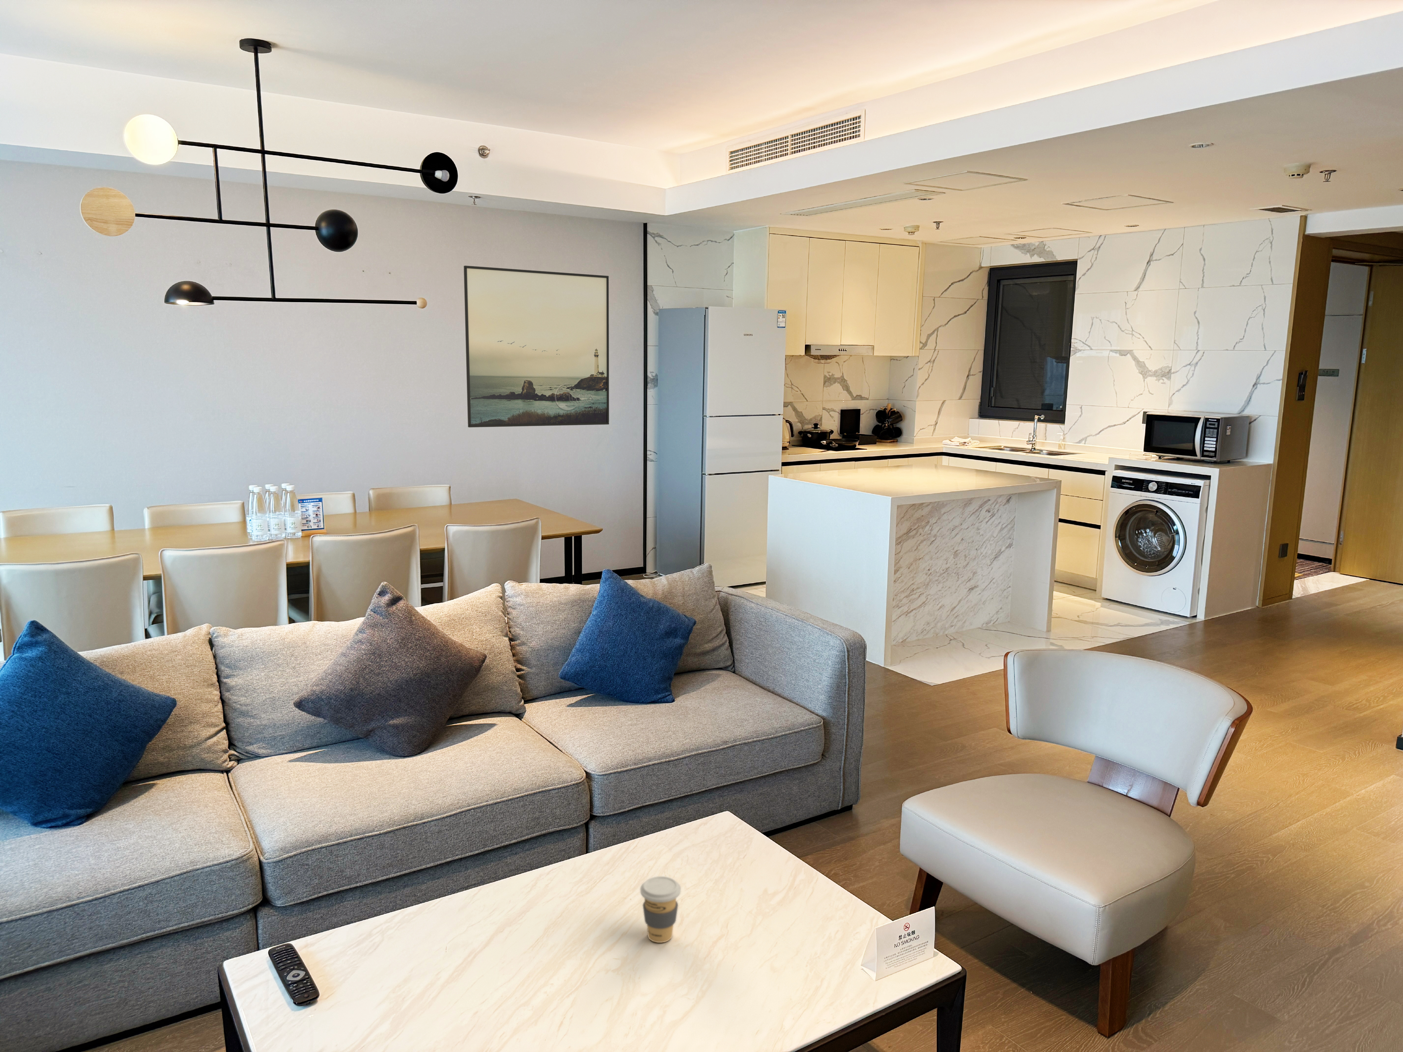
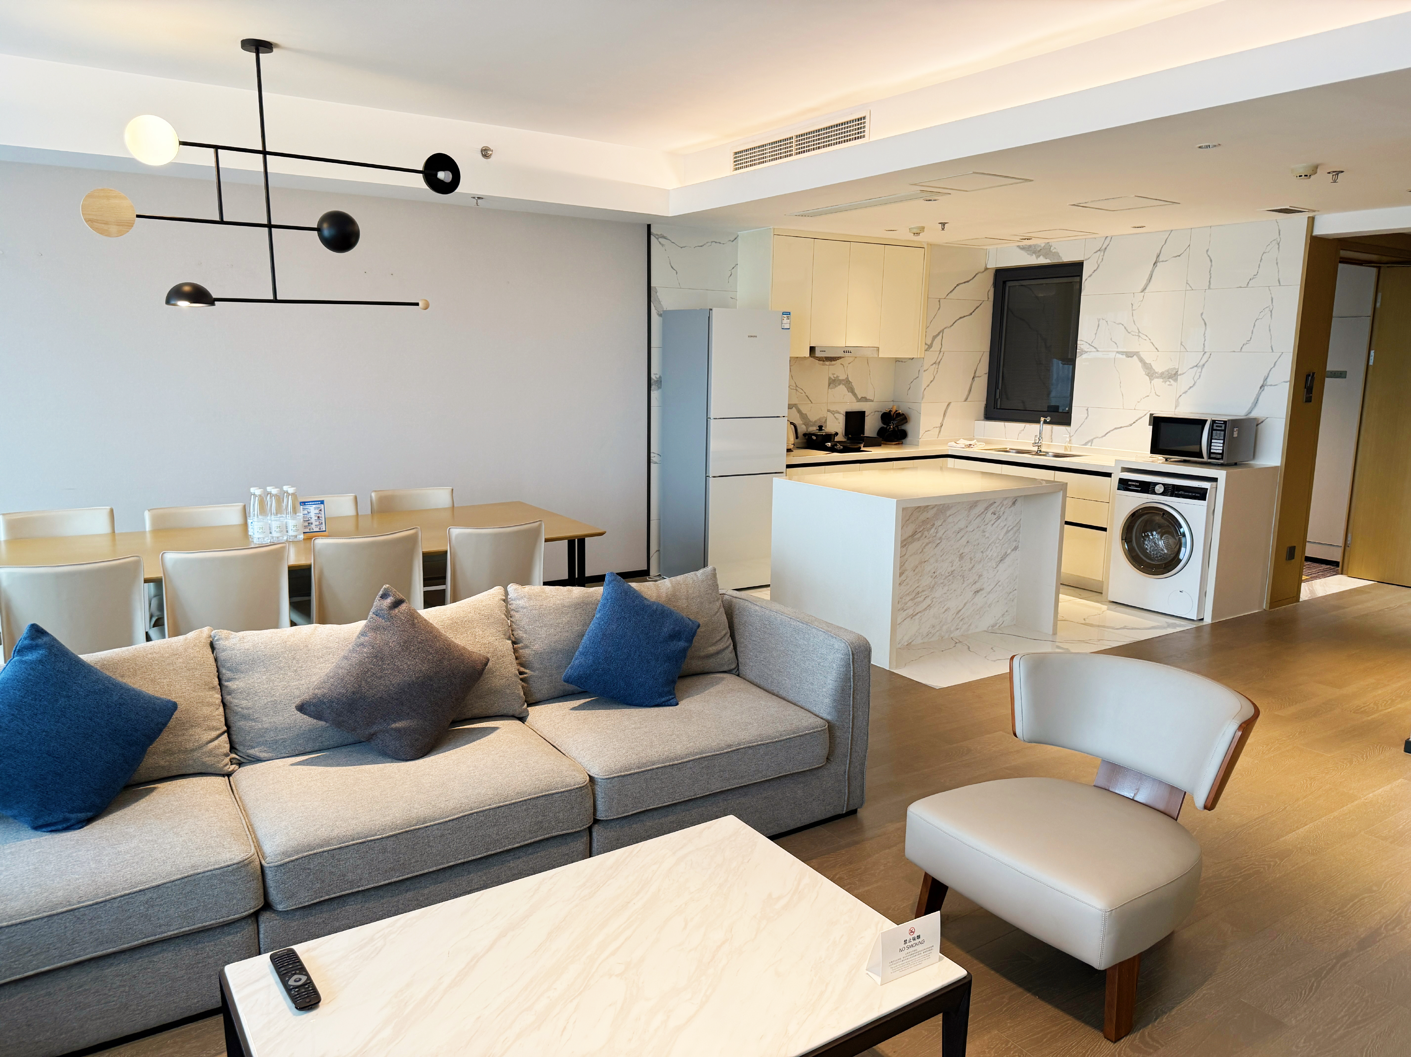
- coffee cup (661, 911)
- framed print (540, 349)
